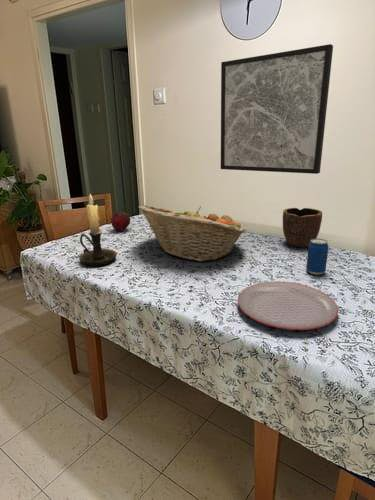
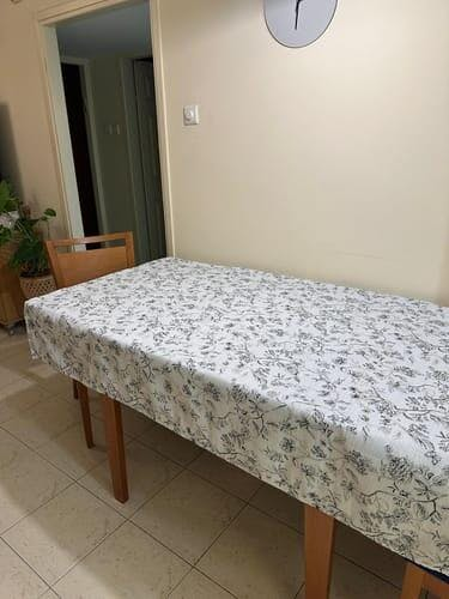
- bowl (300, 228)
- candle holder (91, 227)
- fruit basket (190, 226)
- plate (285, 305)
- beverage can (317, 256)
- wall art (269, 115)
- fruit (120, 221)
